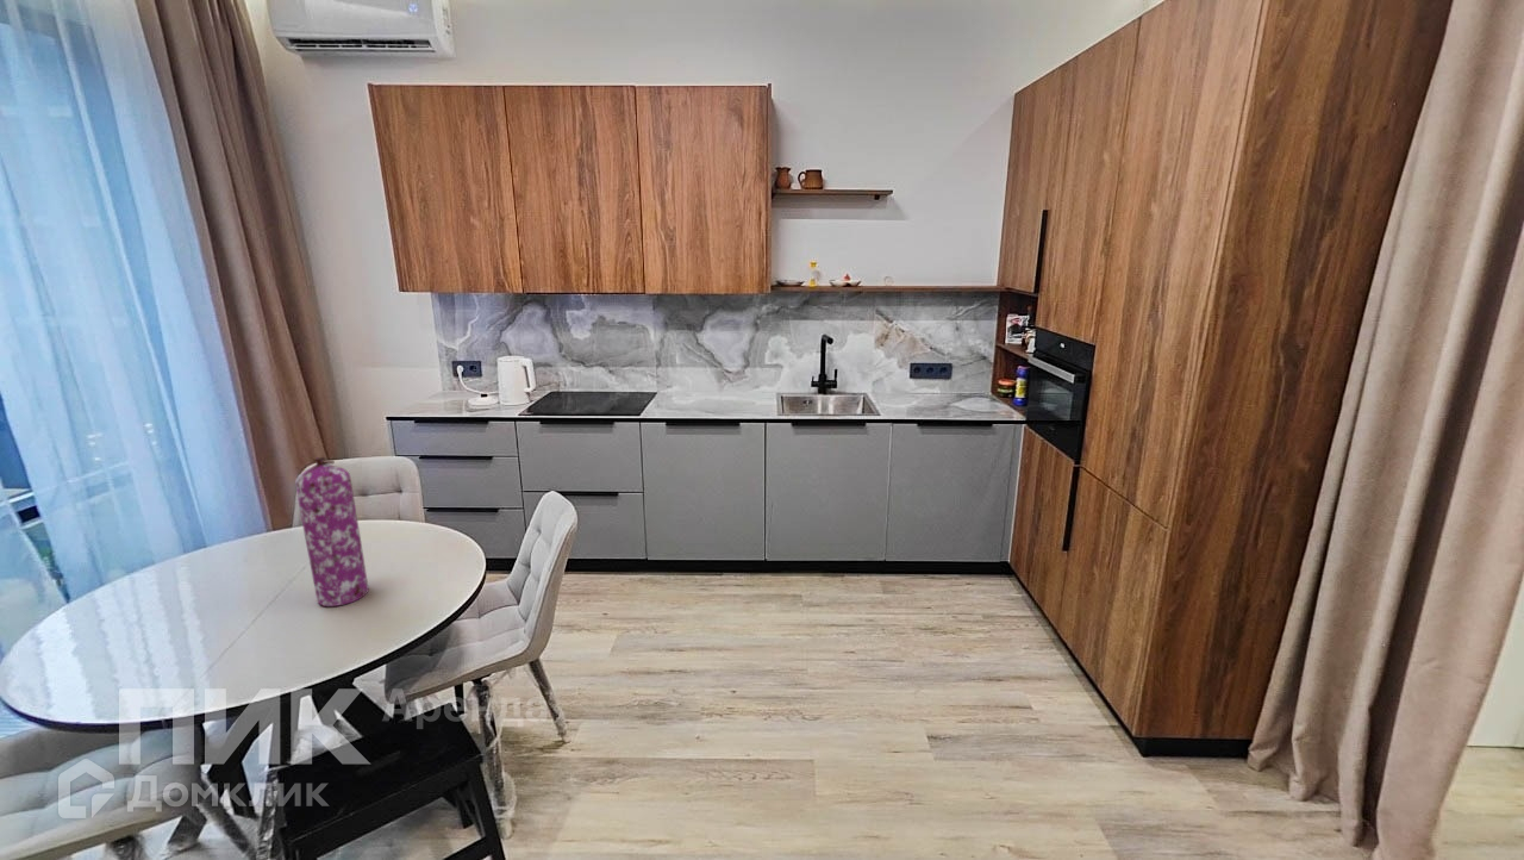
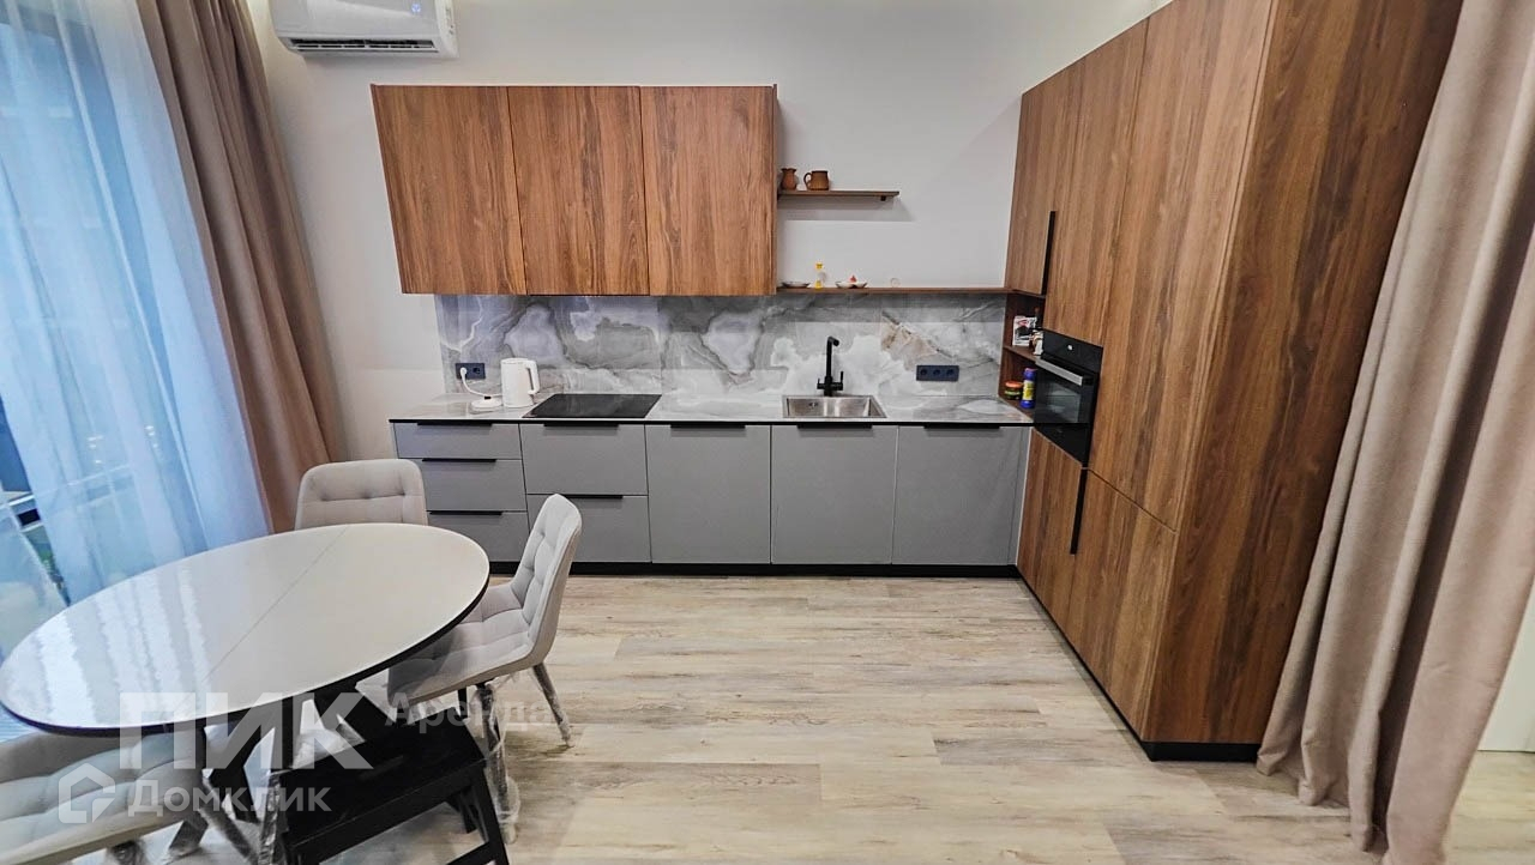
- gas cylinder (331, 528)
